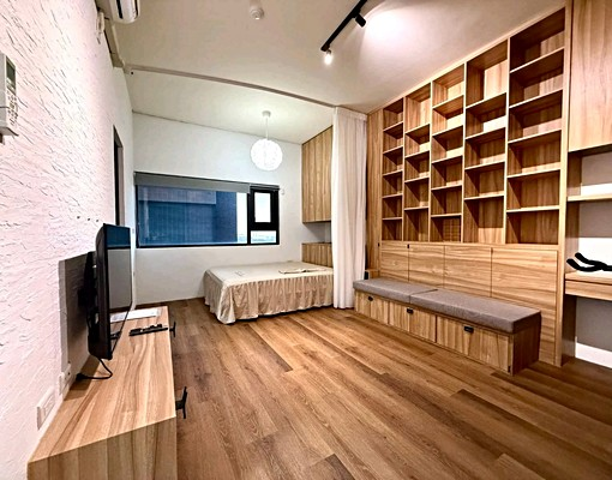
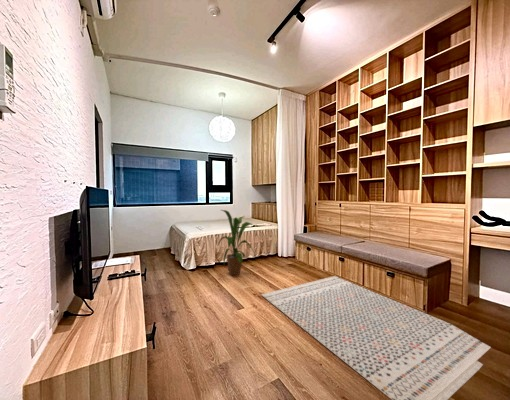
+ rug (357, 314)
+ house plant (240, 242)
